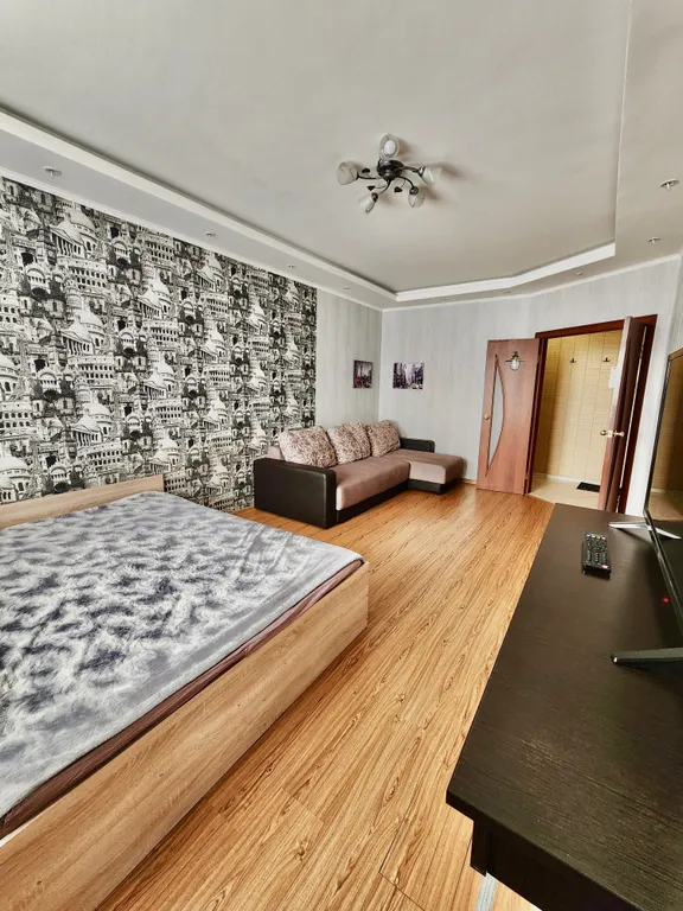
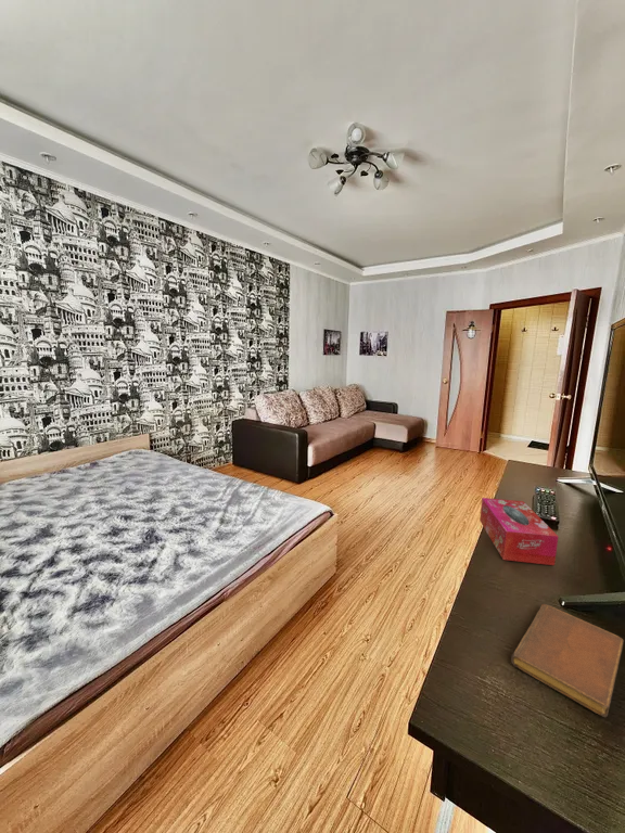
+ tissue box (513, 527)
+ notebook (569, 650)
